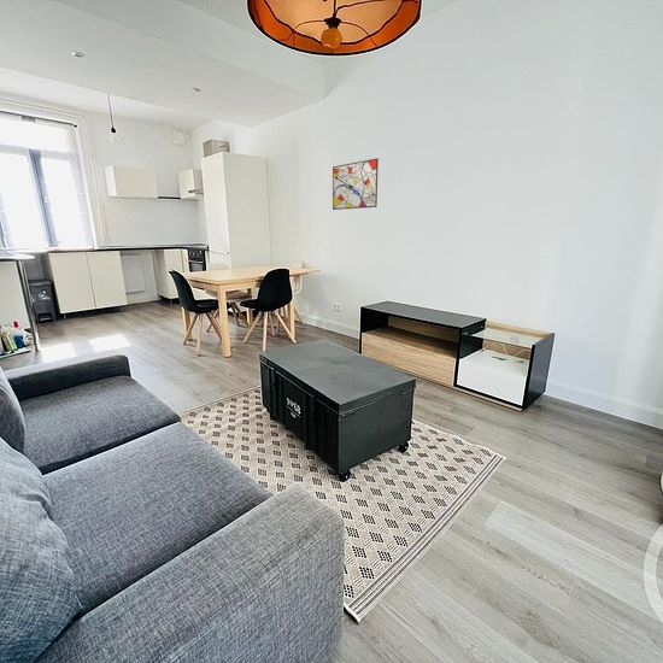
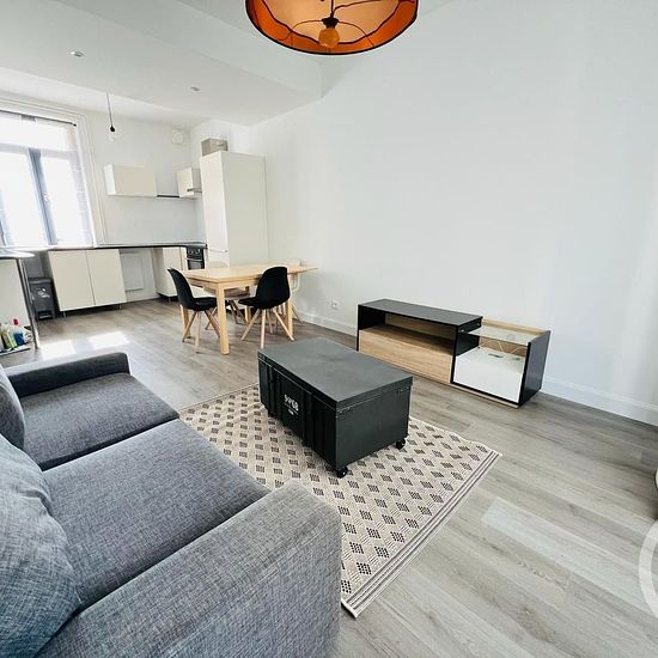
- wall art (353, 186)
